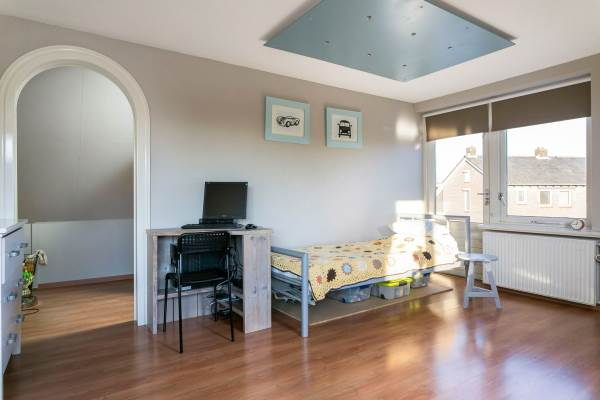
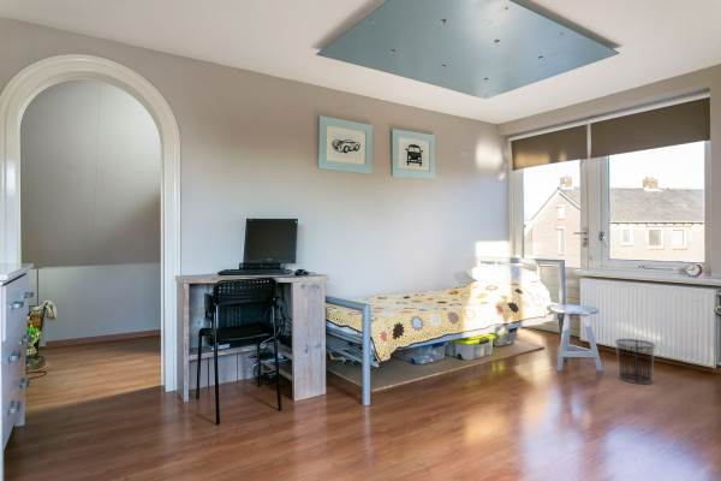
+ waste bin (634, 360)
